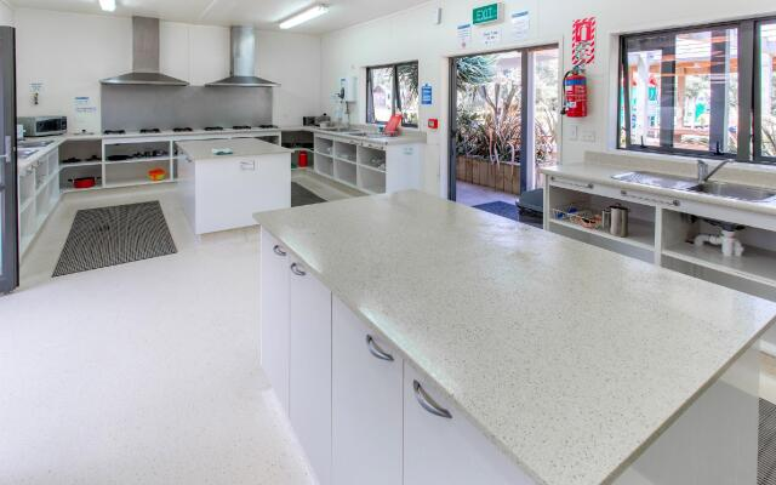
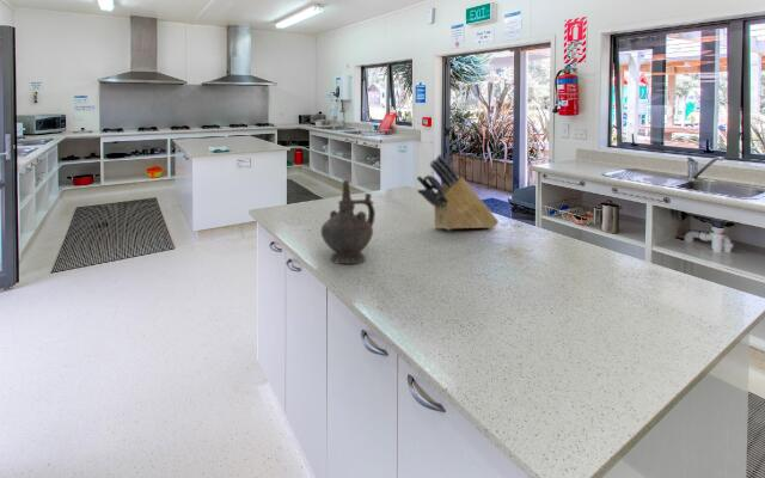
+ ceremonial vessel (349, 221)
+ knife block (458, 192)
